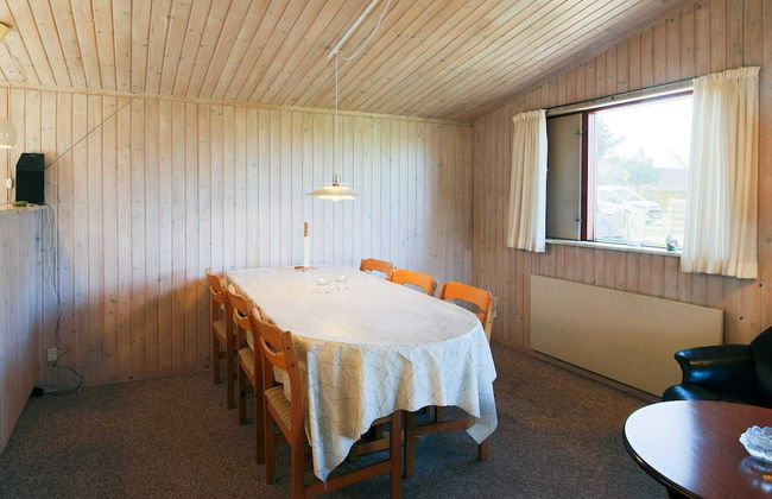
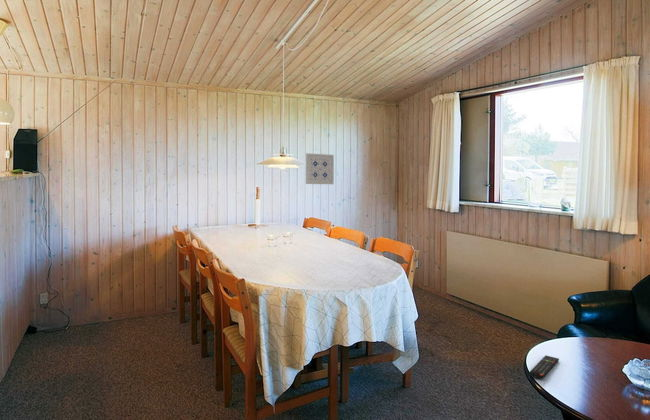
+ wall art (320, 169)
+ remote control (544, 366)
